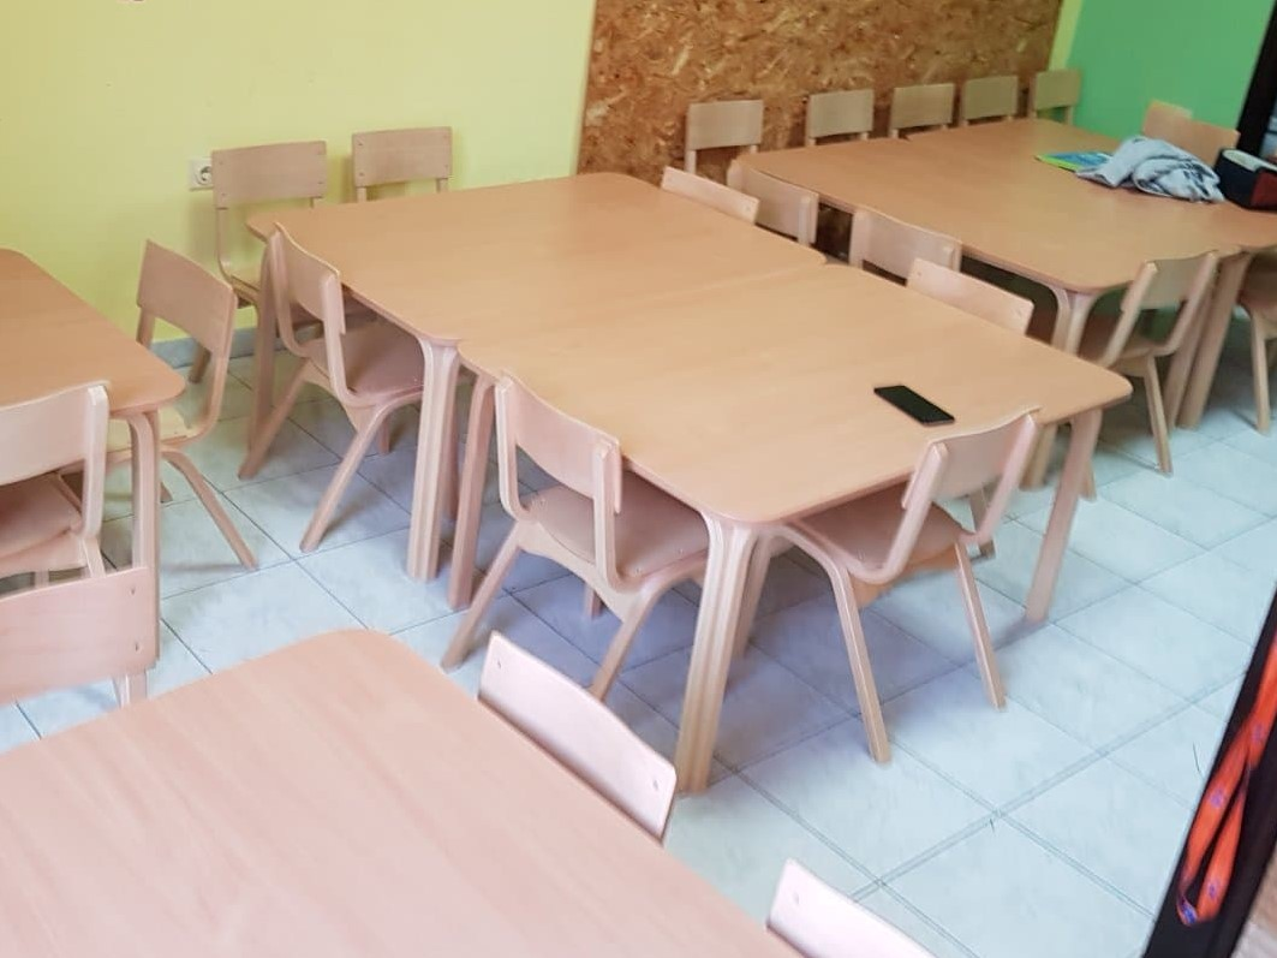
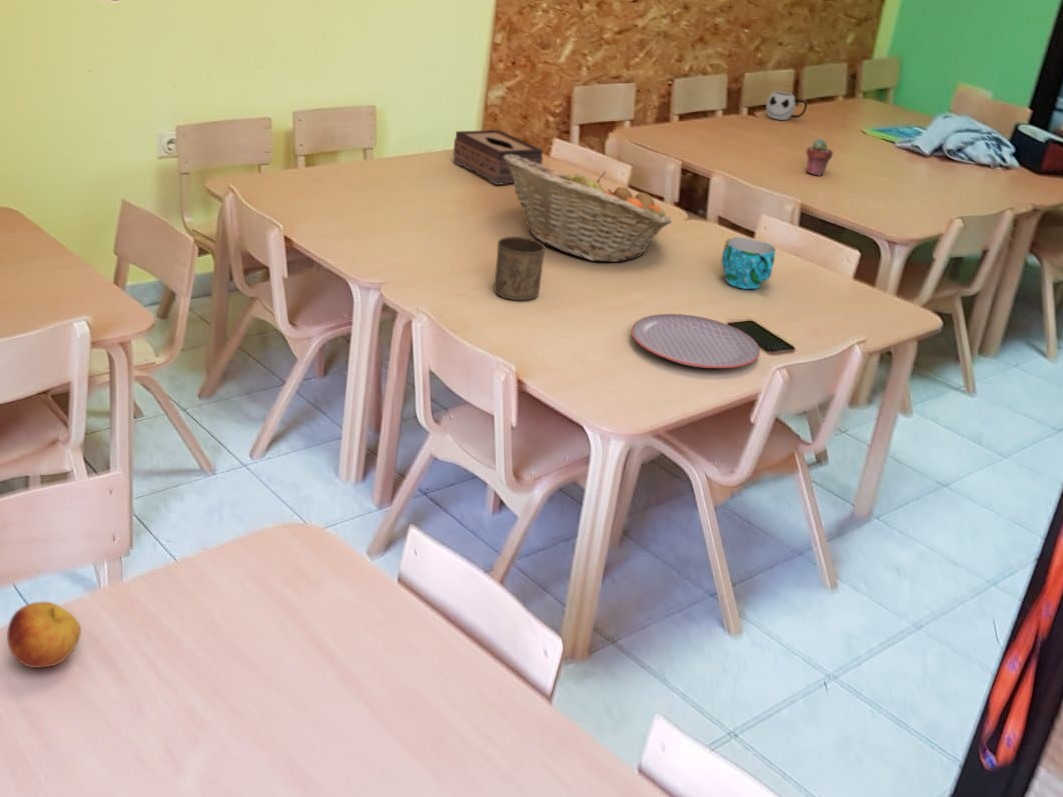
+ cup (749, 265)
+ fruit basket (584, 203)
+ potted succulent (818, 156)
+ tissue box (497, 156)
+ apple (44, 634)
+ plate (694, 343)
+ mug (786, 106)
+ cup (518, 269)
